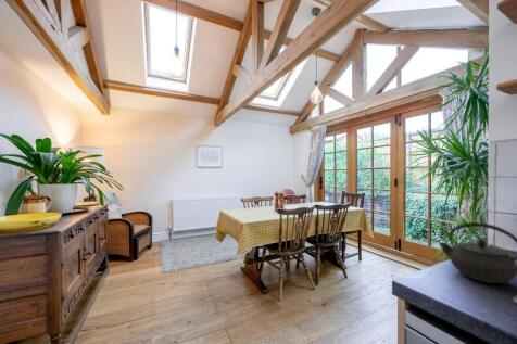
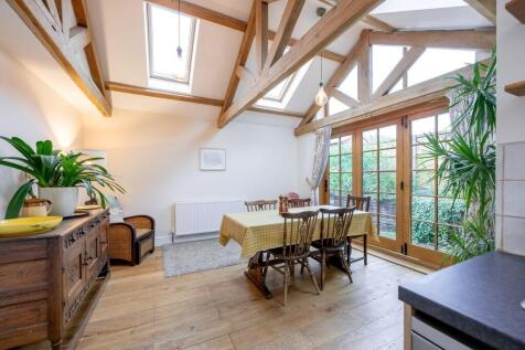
- kettle (476, 249)
